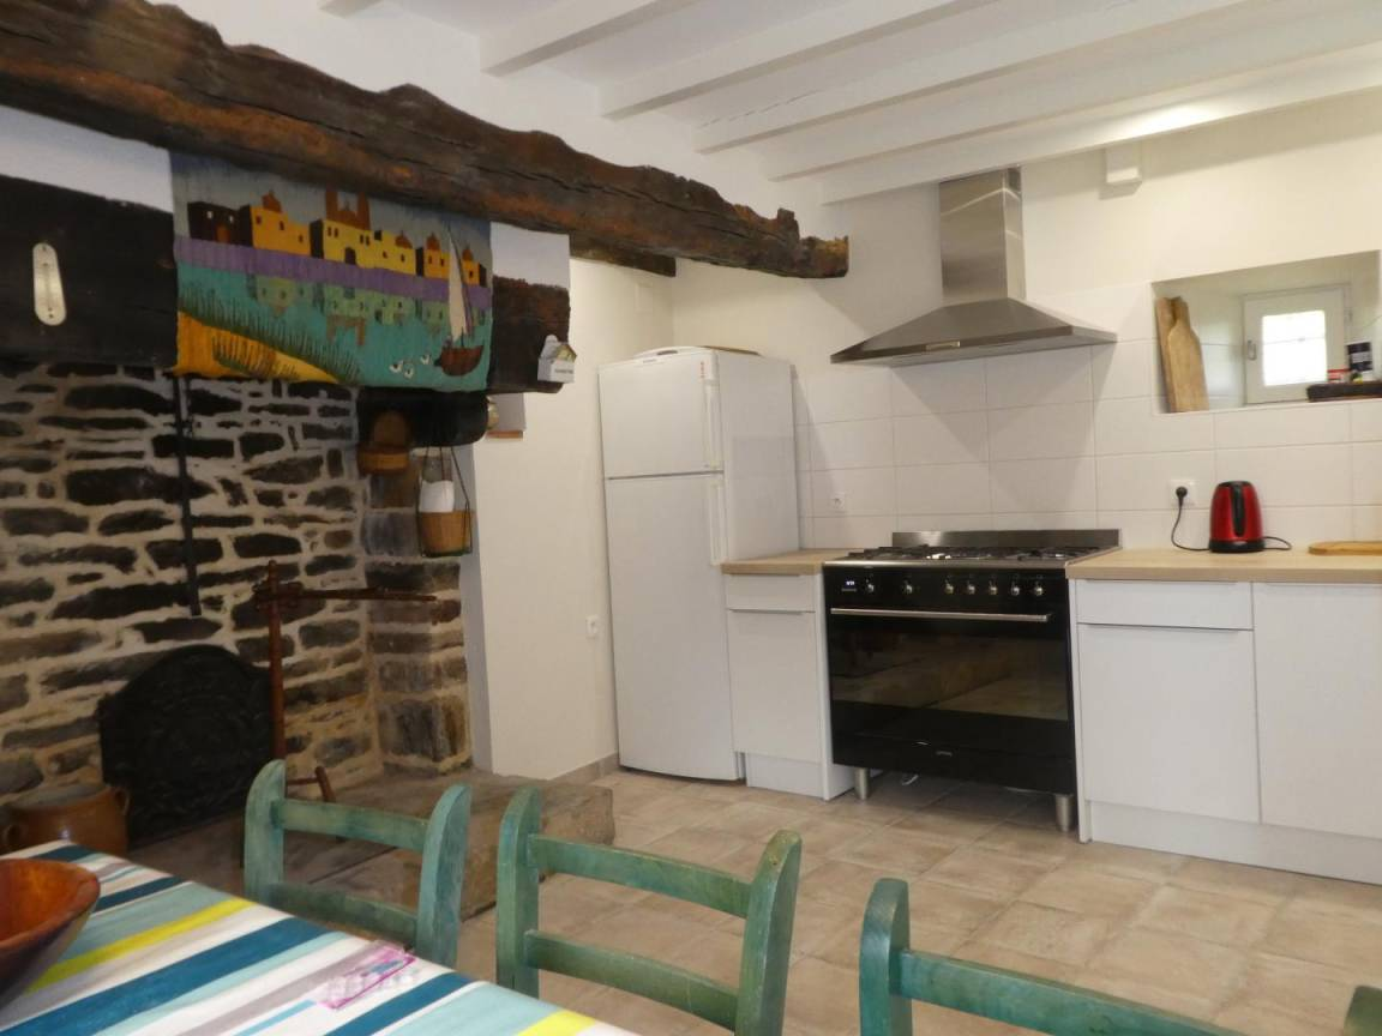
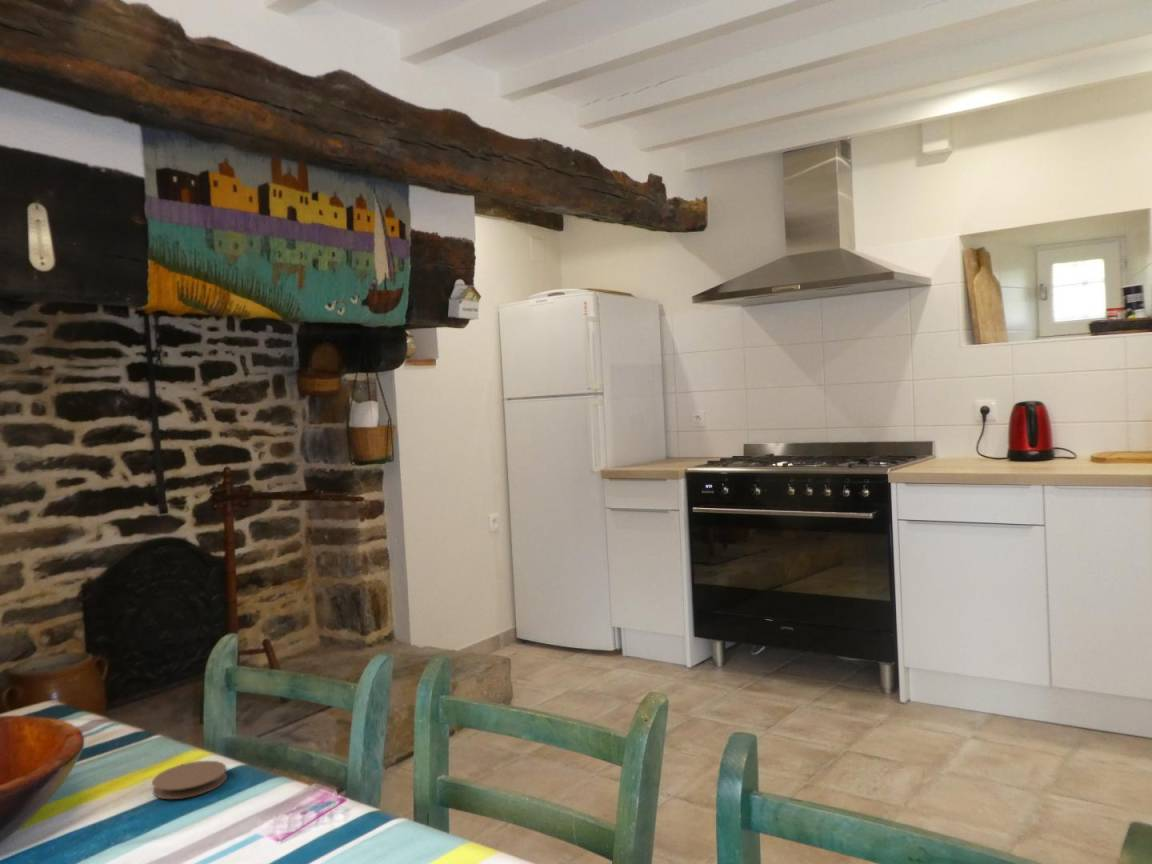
+ coaster (190, 779)
